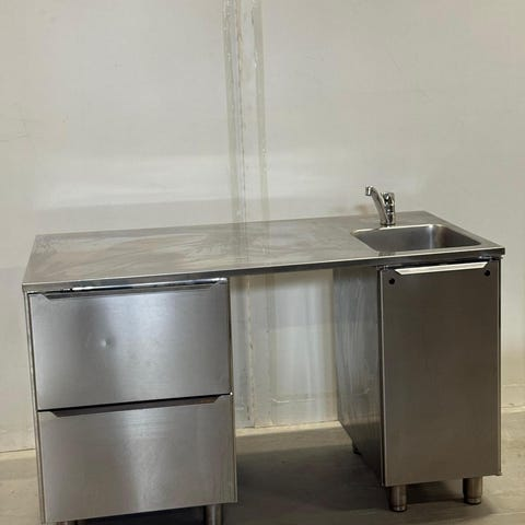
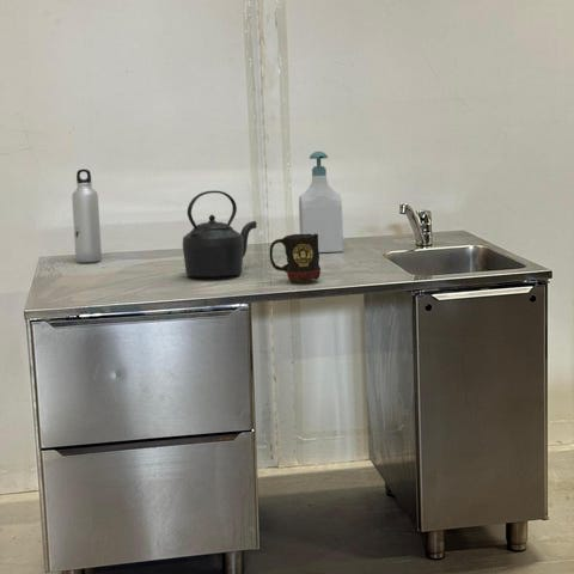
+ mug (294, 258)
+ kettle (222, 231)
+ soap bottle (320, 201)
+ water bottle (86, 215)
